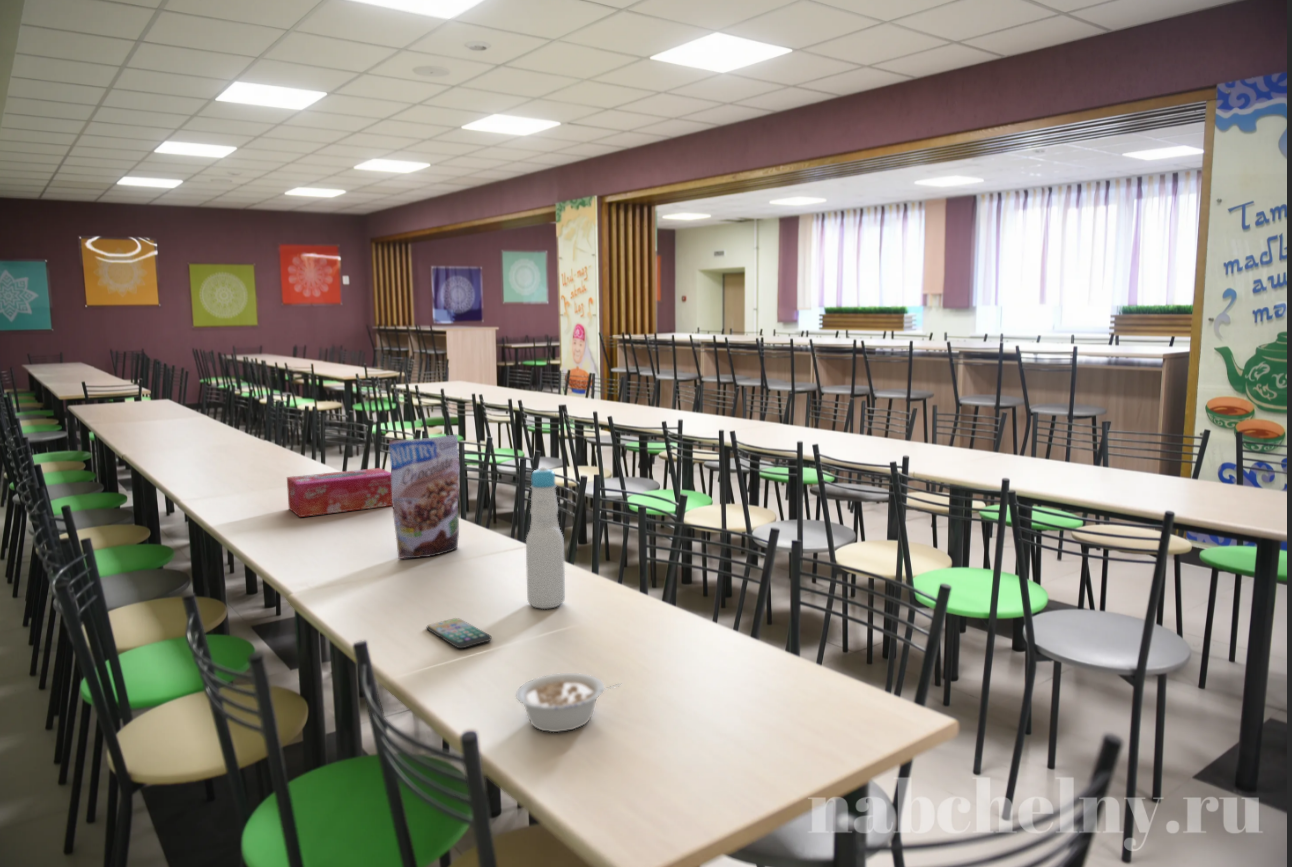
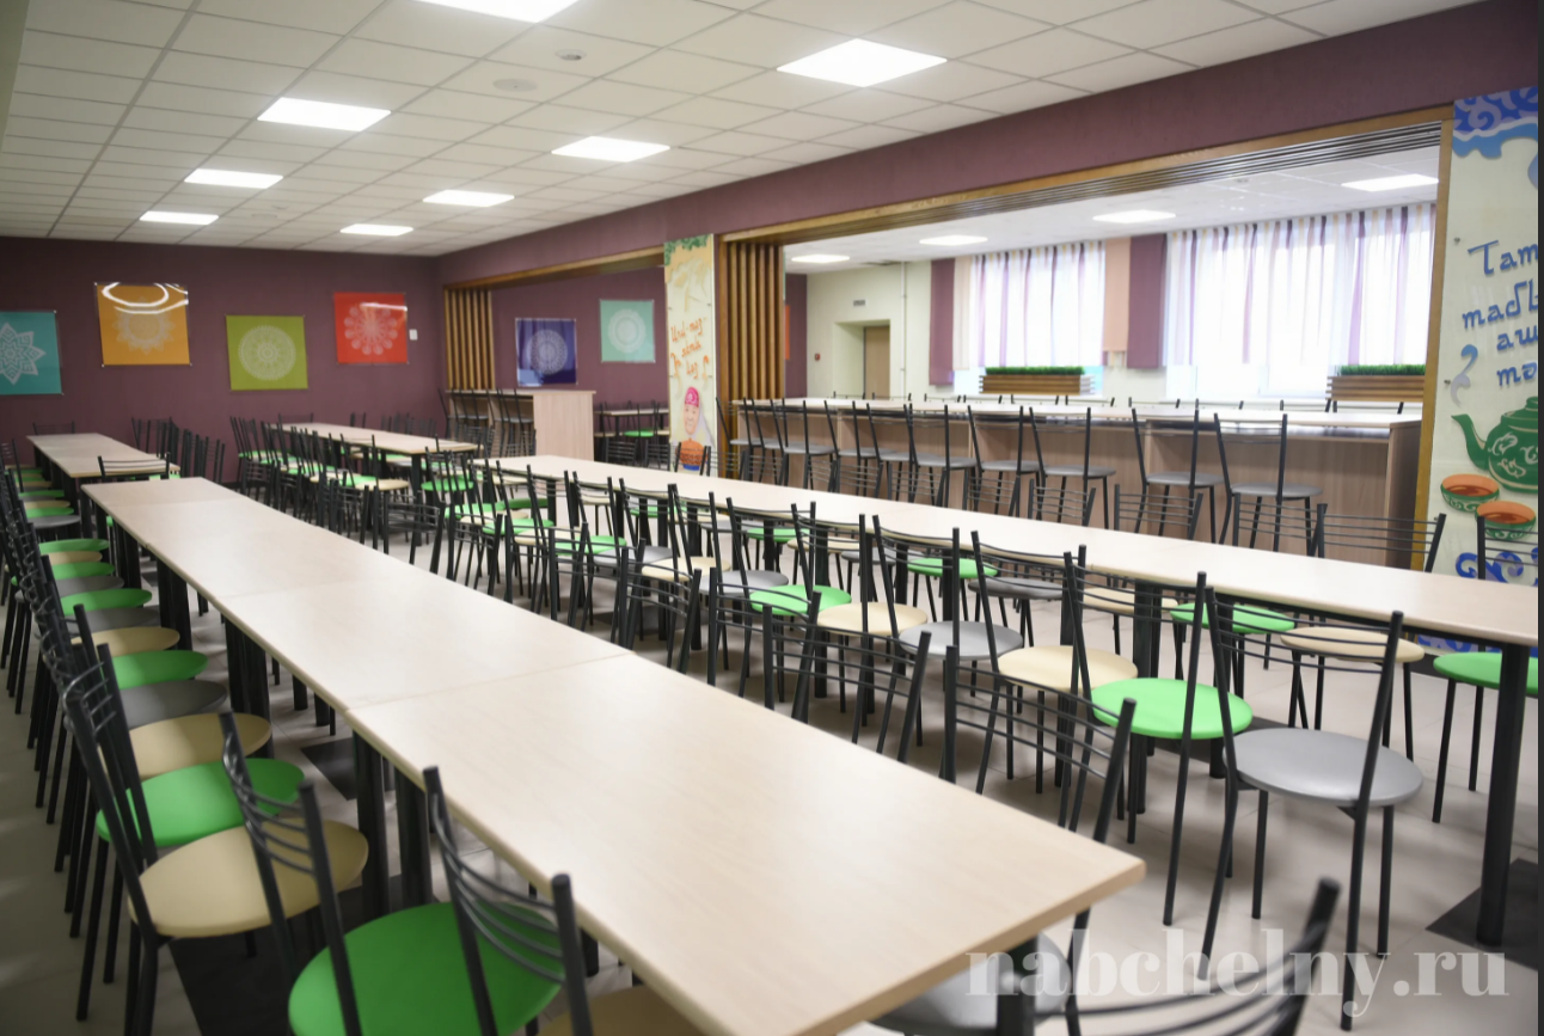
- bottle (544, 536)
- granola pouch (427, 495)
- tissue box (341, 491)
- legume (564, 700)
- smartphone (458, 632)
